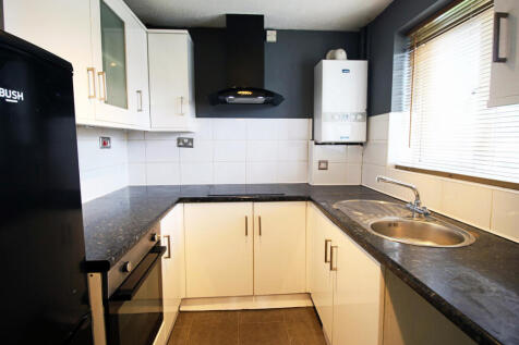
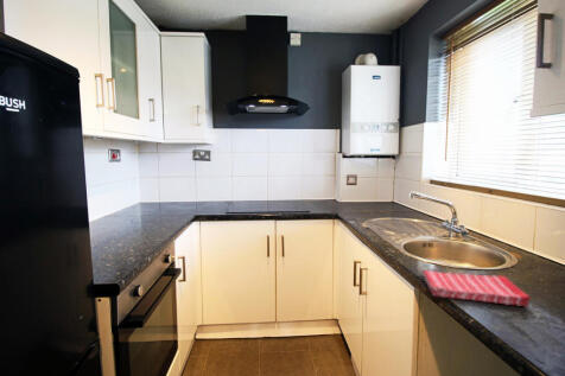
+ dish towel (470, 285)
